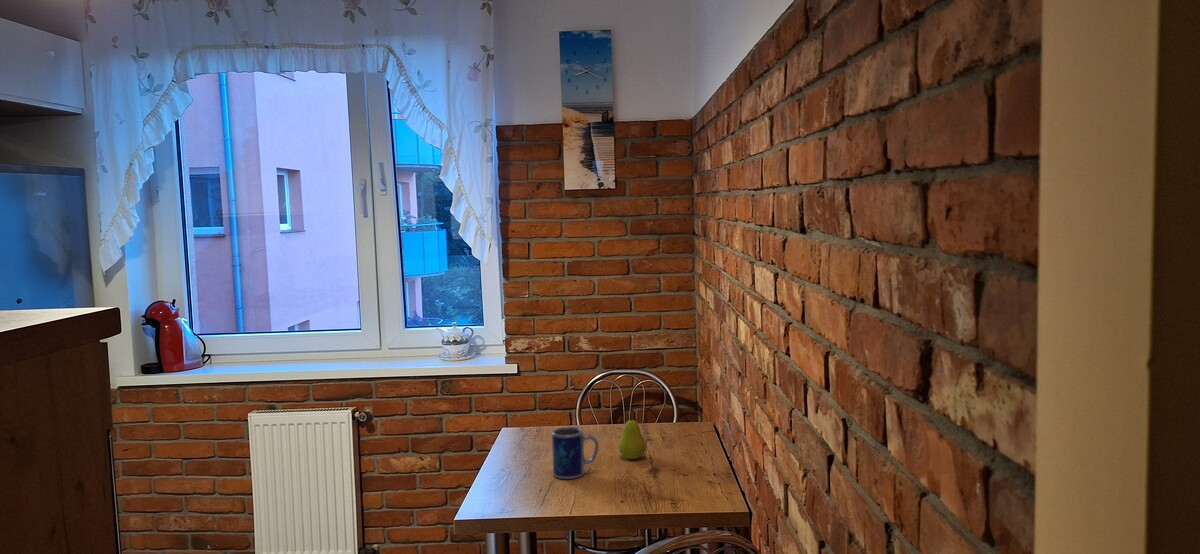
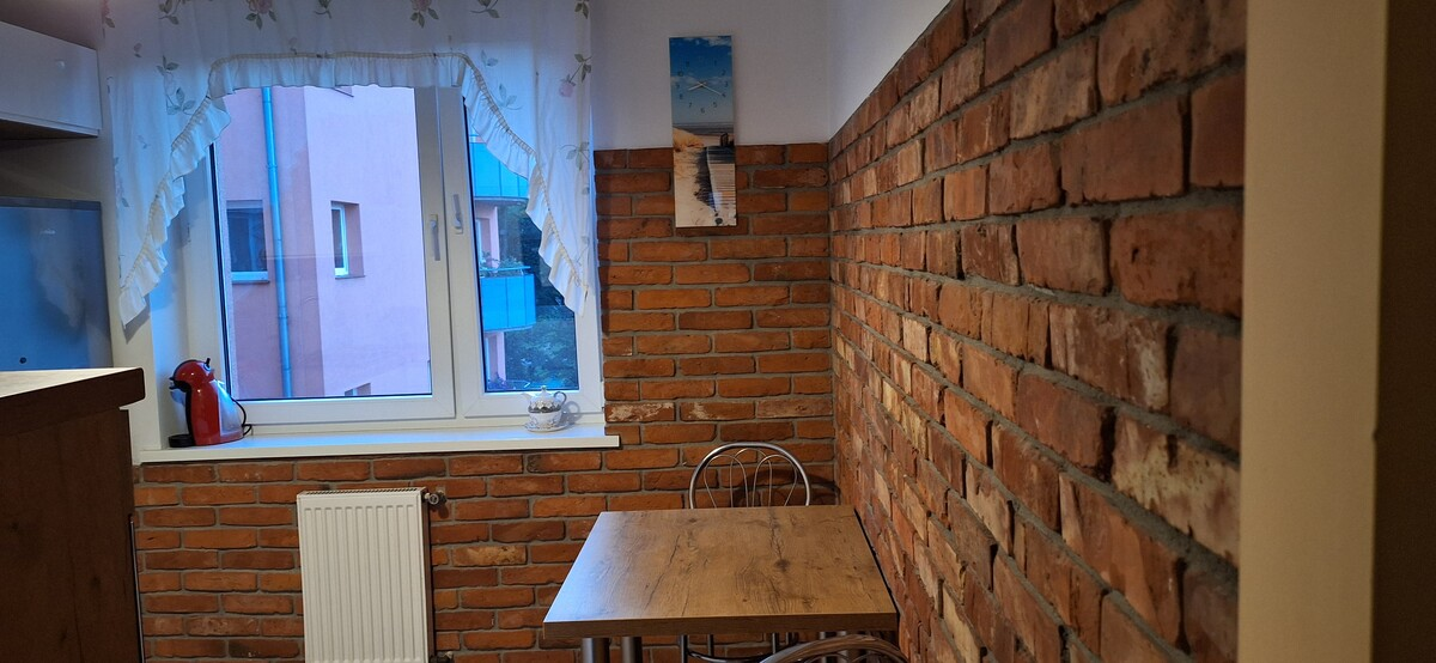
- mug (575, 452)
- fruit (631, 435)
